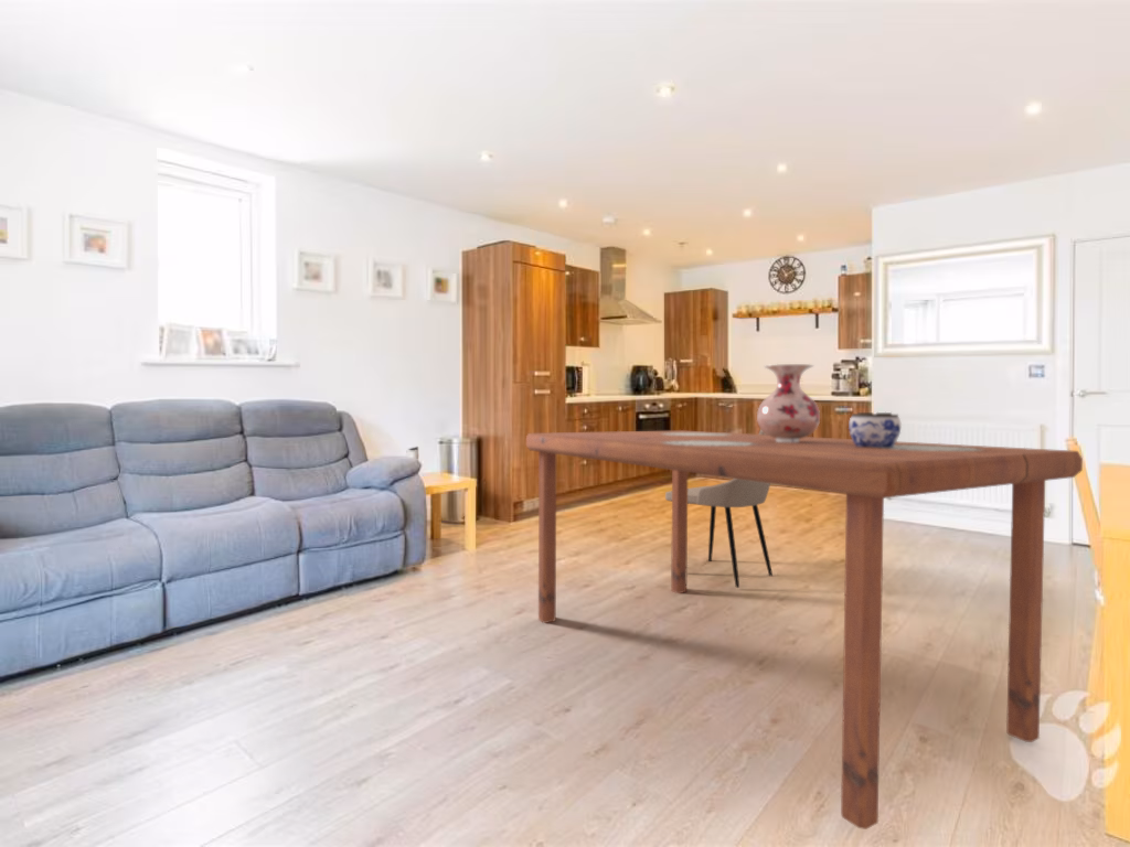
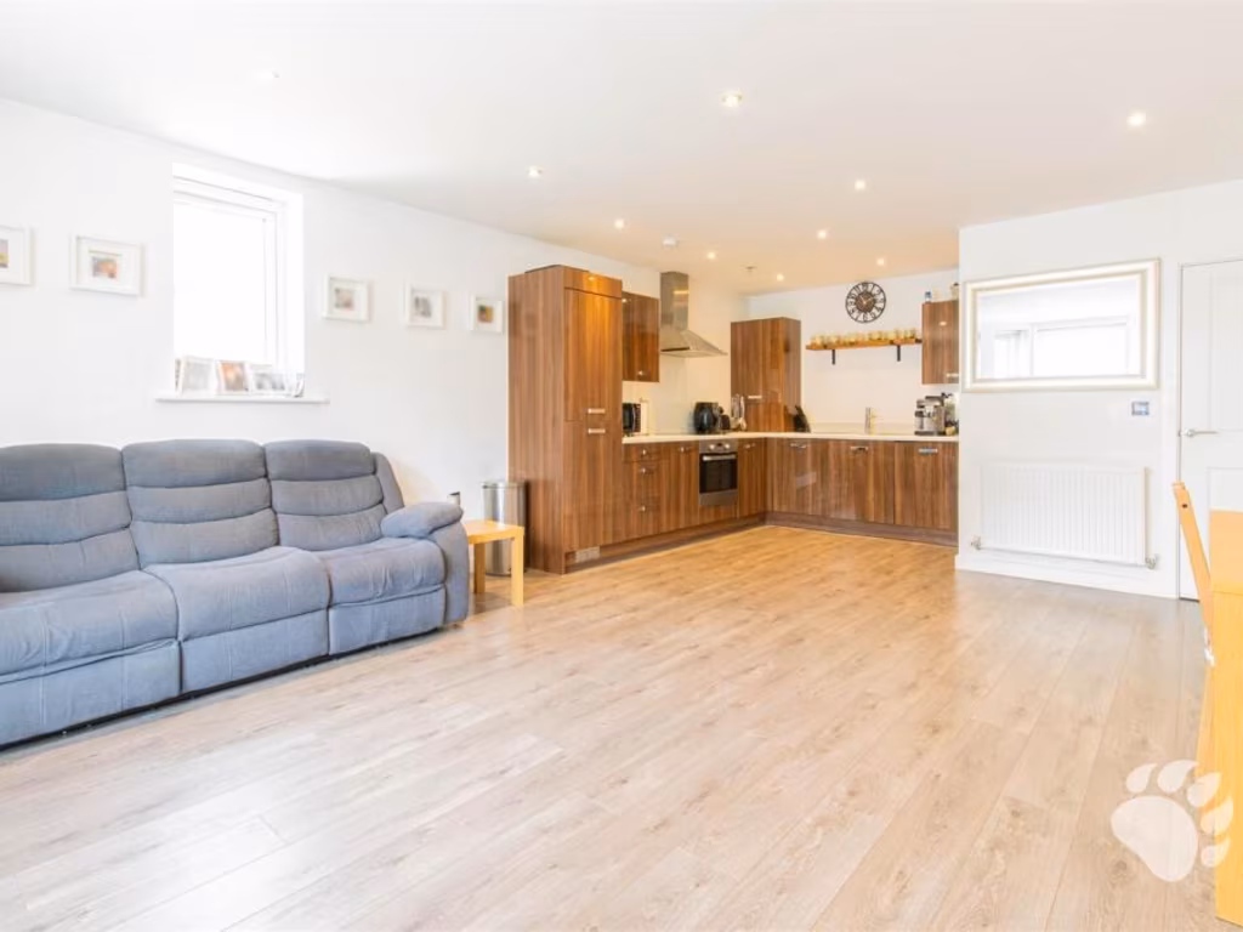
- vase (788, 403)
- jar (874, 429)
- dining chair (729, 498)
- table (686, 554)
